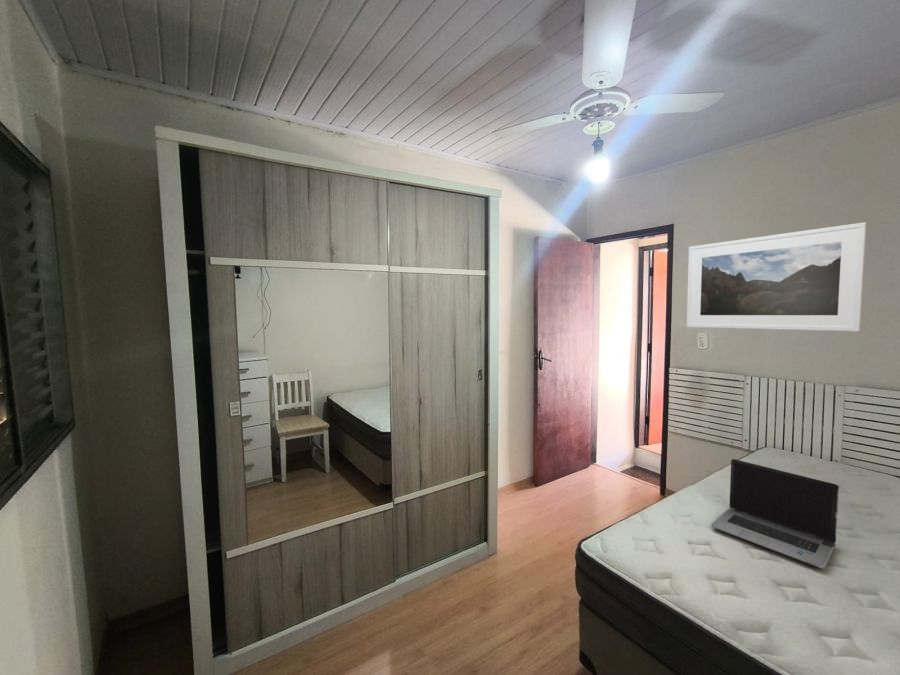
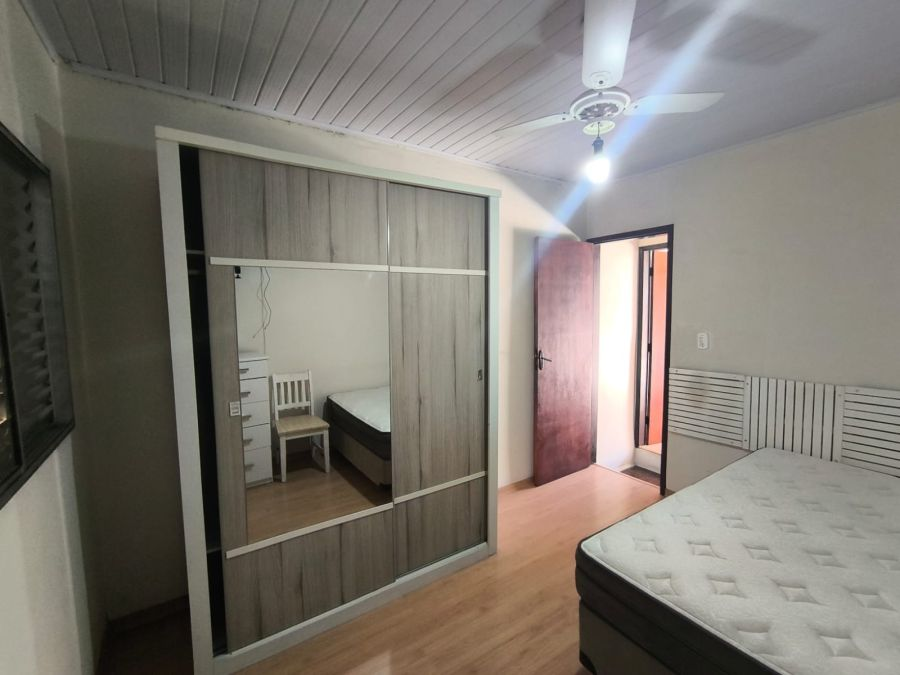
- laptop computer (771, 508)
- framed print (762, 283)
